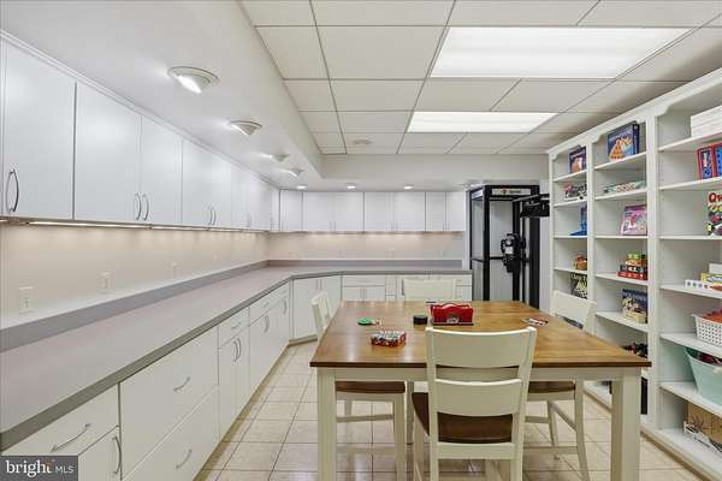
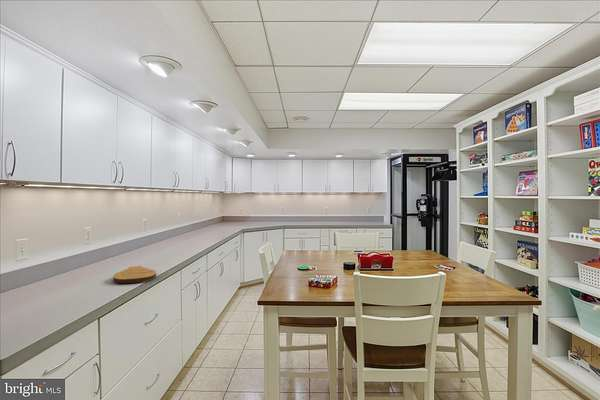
+ key chain (135, 272)
